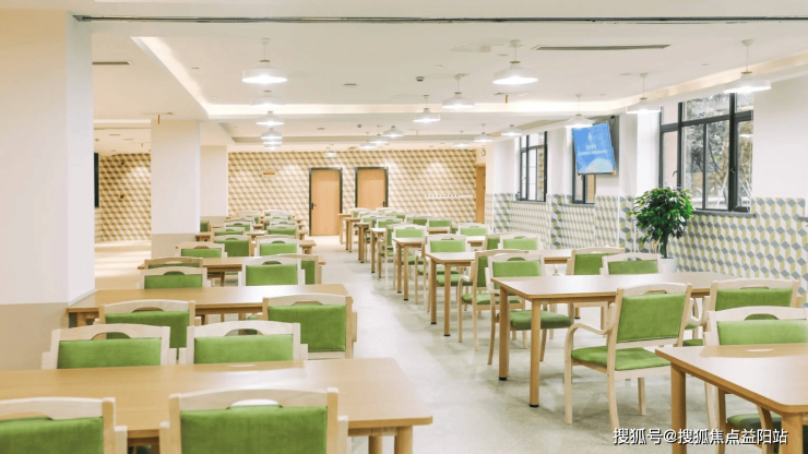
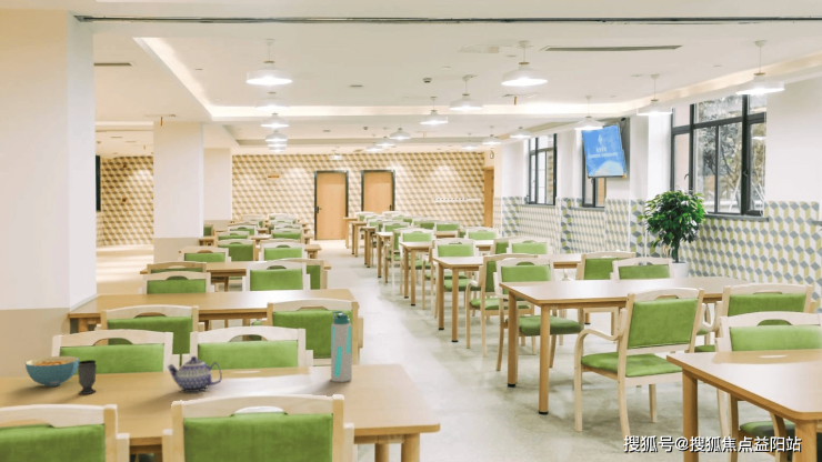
+ cup (87, 376)
+ teapot (194, 372)
+ water bottle (340, 346)
+ cereal bowl (52, 372)
